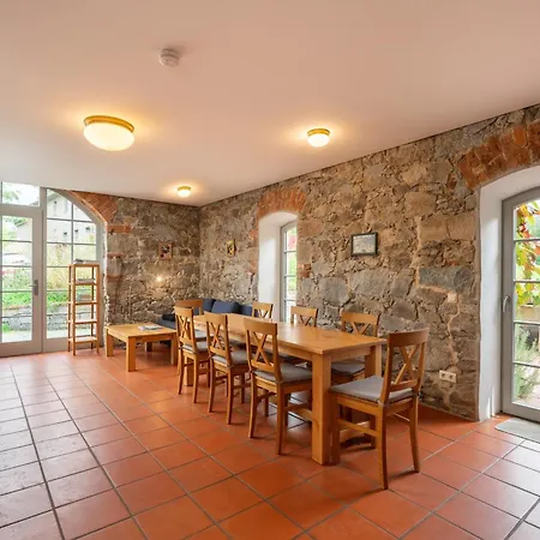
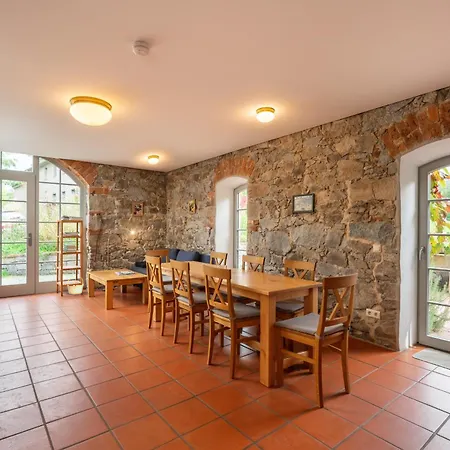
+ basket (74, 285)
